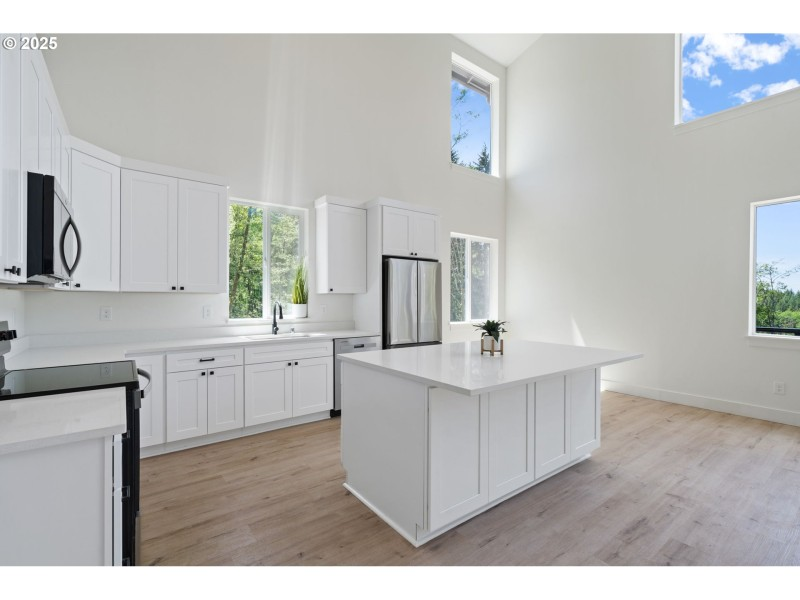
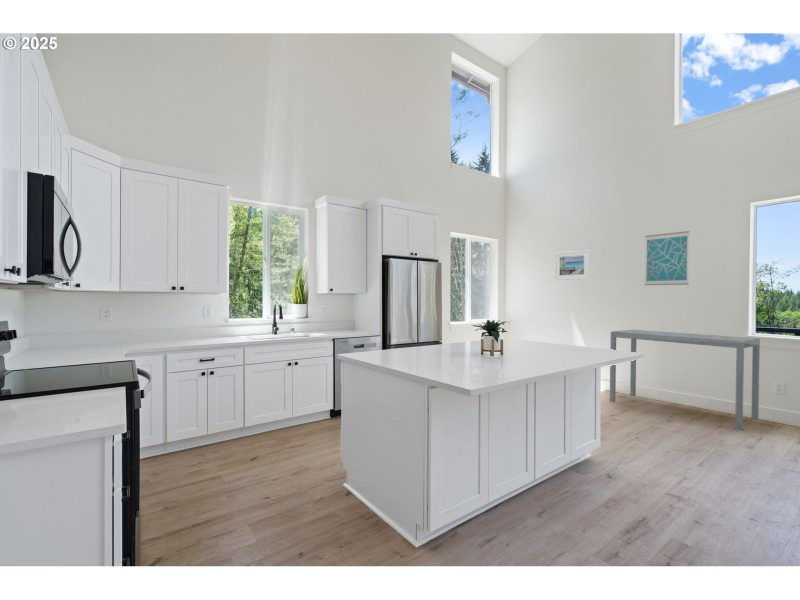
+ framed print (571, 265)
+ console table (685, 343)
+ wall art (666, 259)
